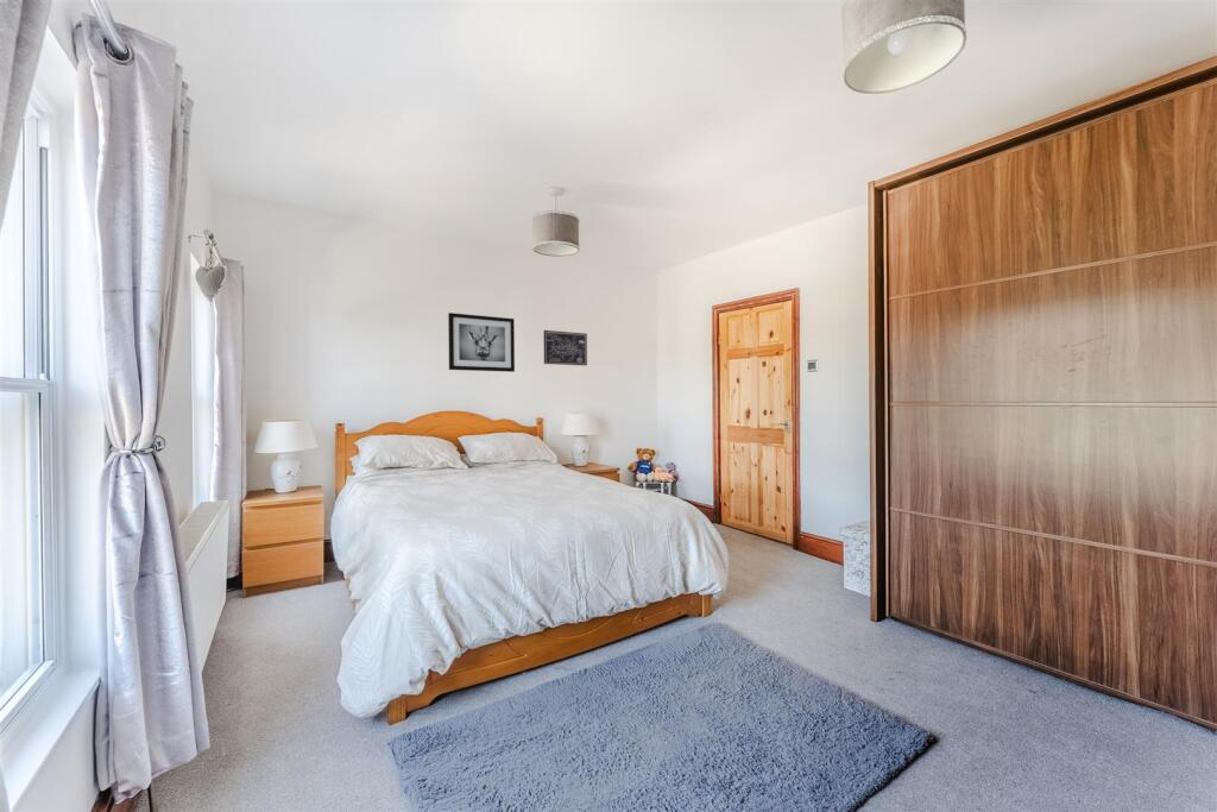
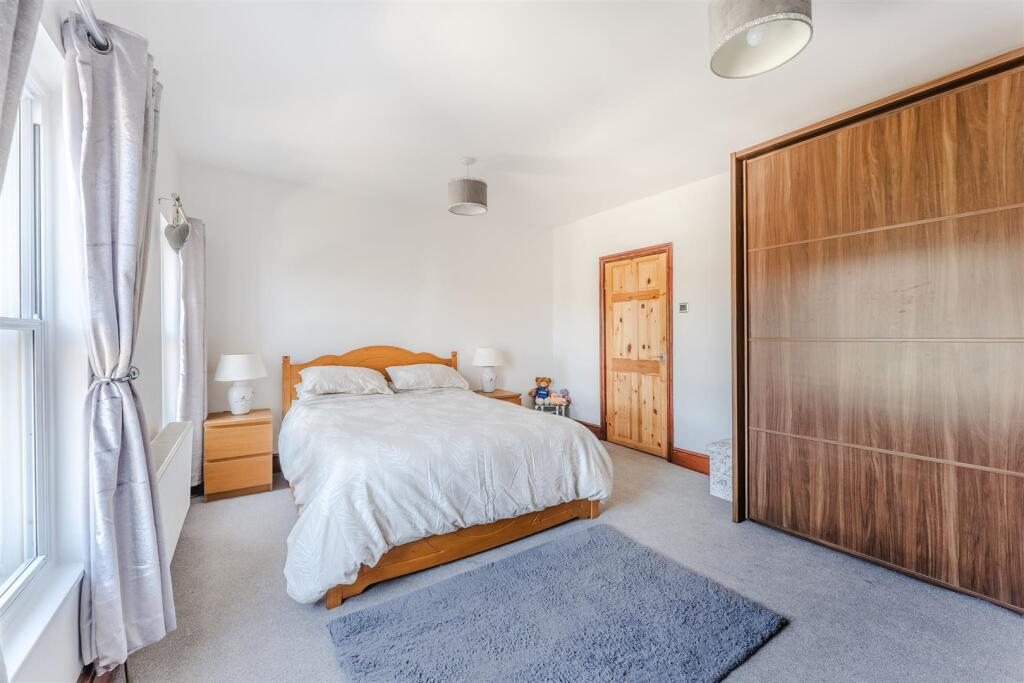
- wall art (483, 342)
- wall art (566, 348)
